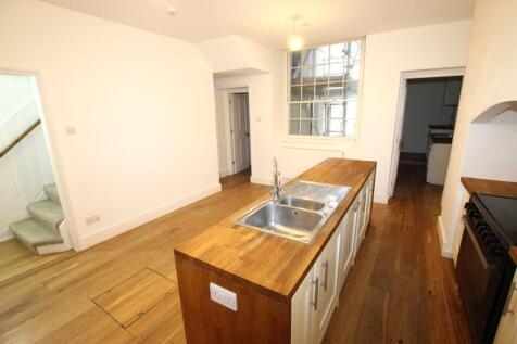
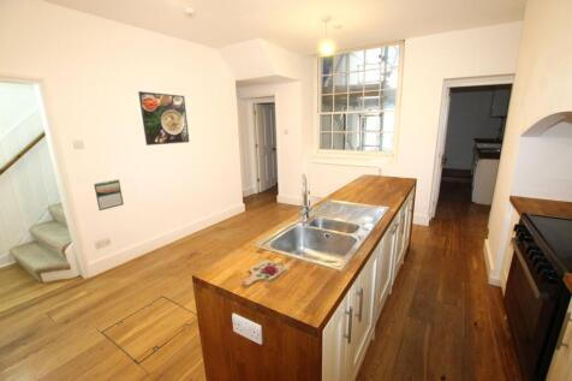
+ cutting board (261, 272)
+ calendar (108, 194)
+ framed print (166, 119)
